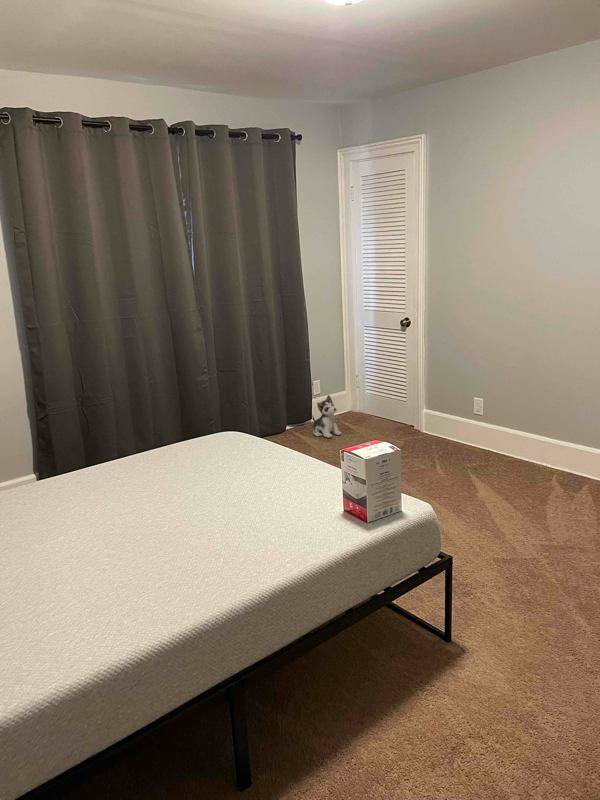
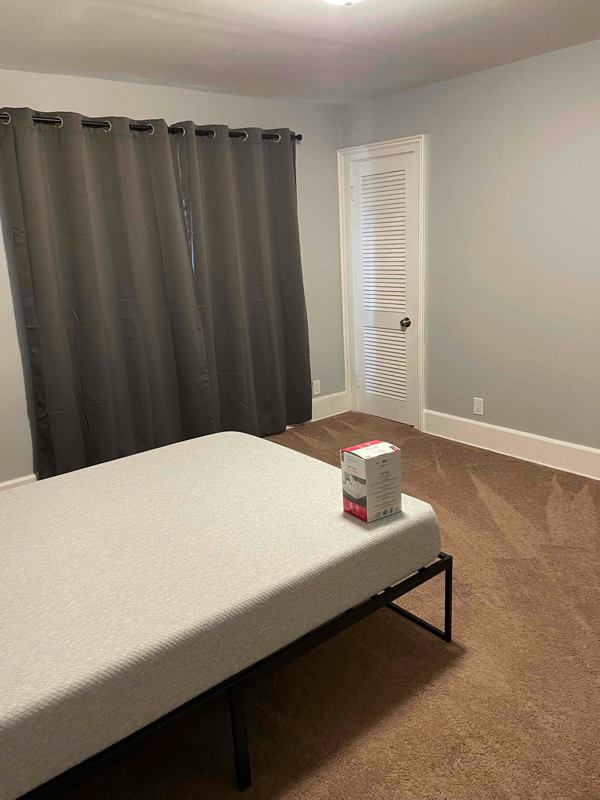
- plush toy (324, 414)
